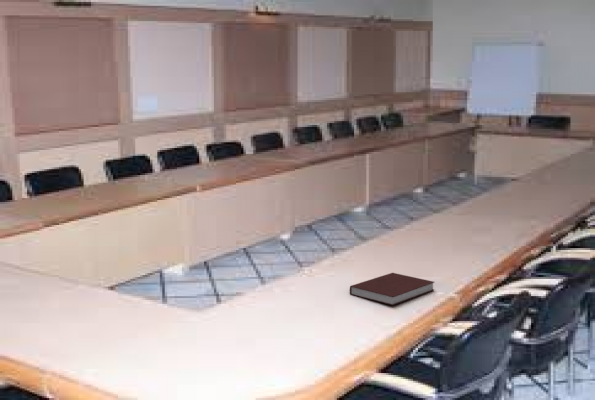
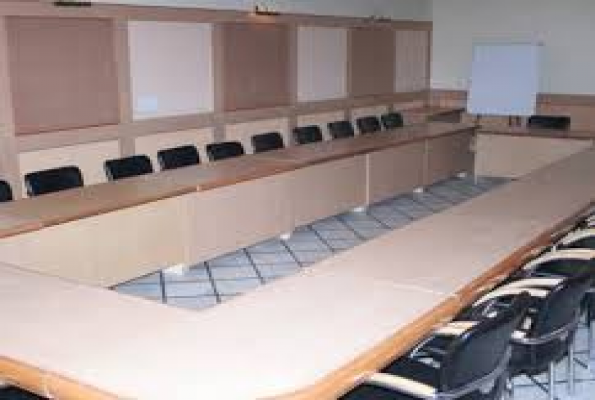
- notebook (392, 288)
